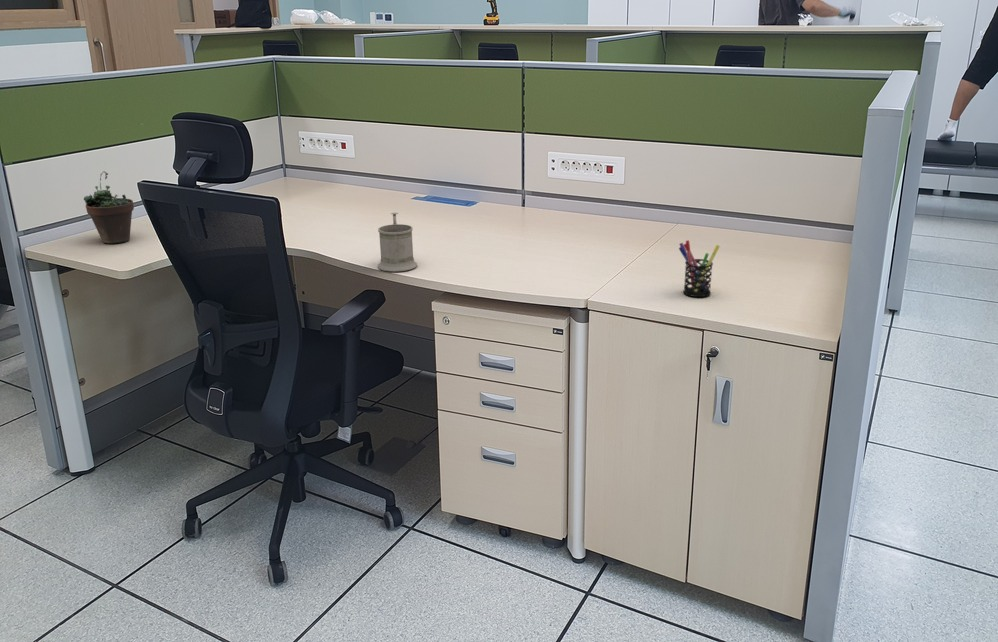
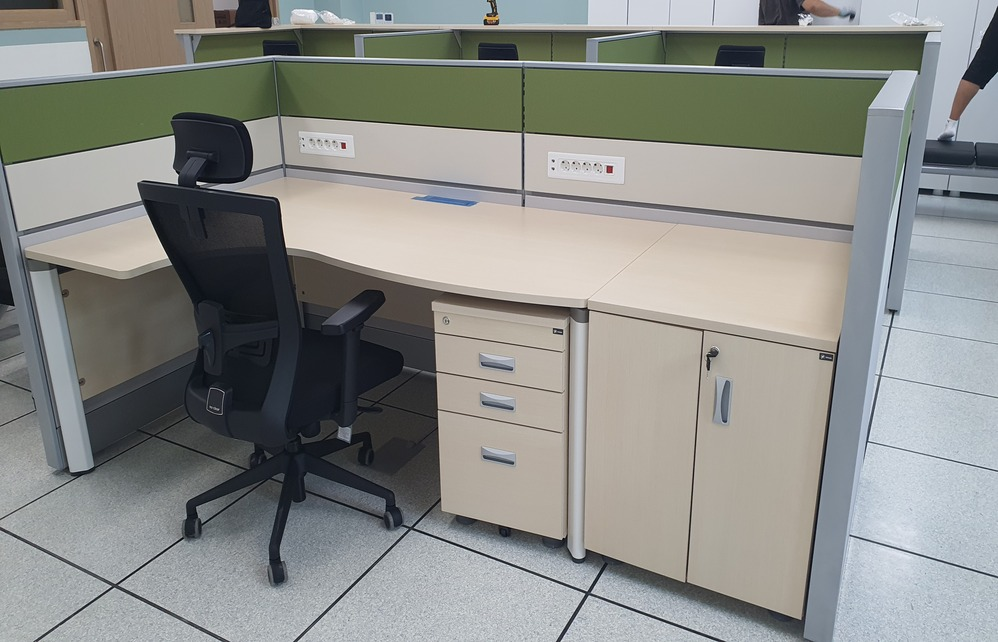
- mug (396, 240)
- succulent plant (110, 206)
- pen holder (698, 267)
